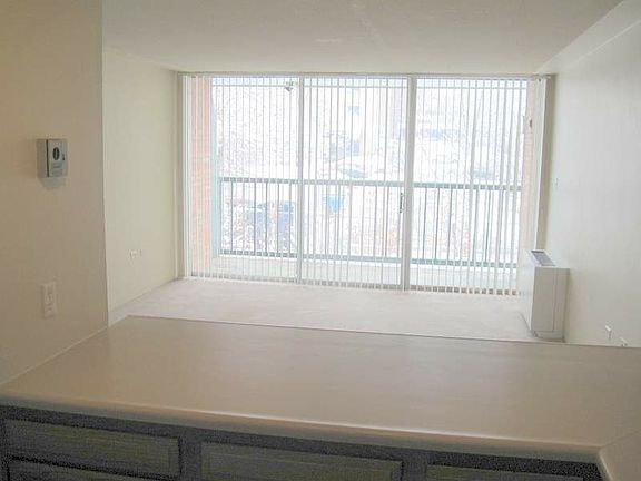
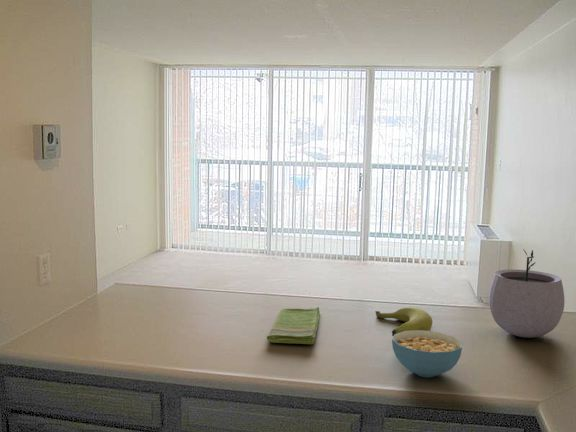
+ dish towel (295, 323)
+ banana (403, 321)
+ cereal bowl (426, 357)
+ plant pot (526, 292)
